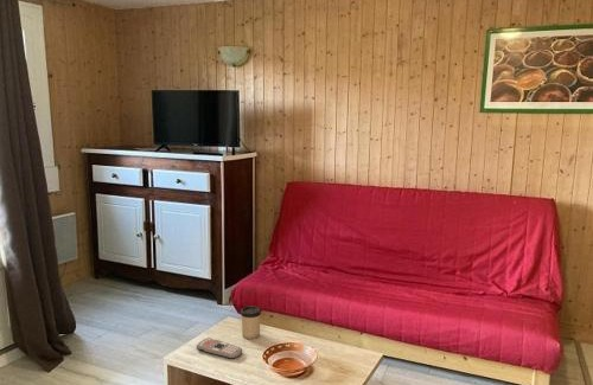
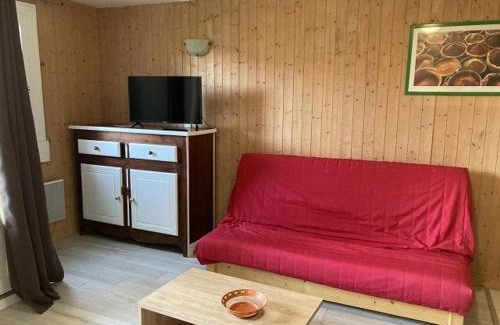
- cup (250, 322)
- remote control (219, 348)
